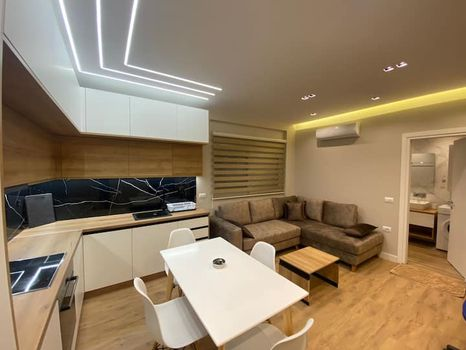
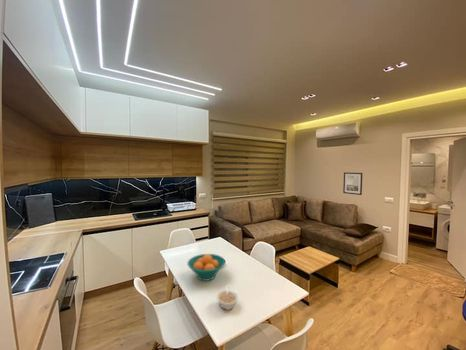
+ legume (226, 299)
+ fruit bowl (206, 265)
+ wall art (352, 183)
